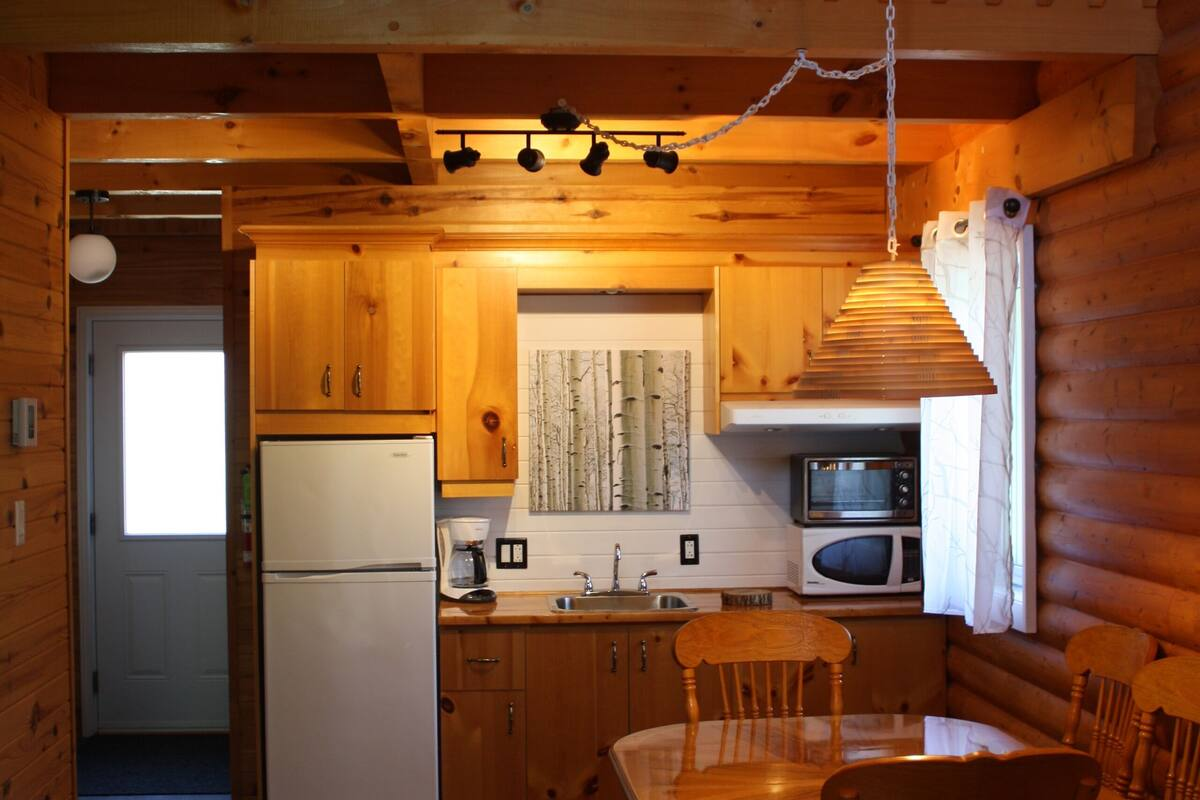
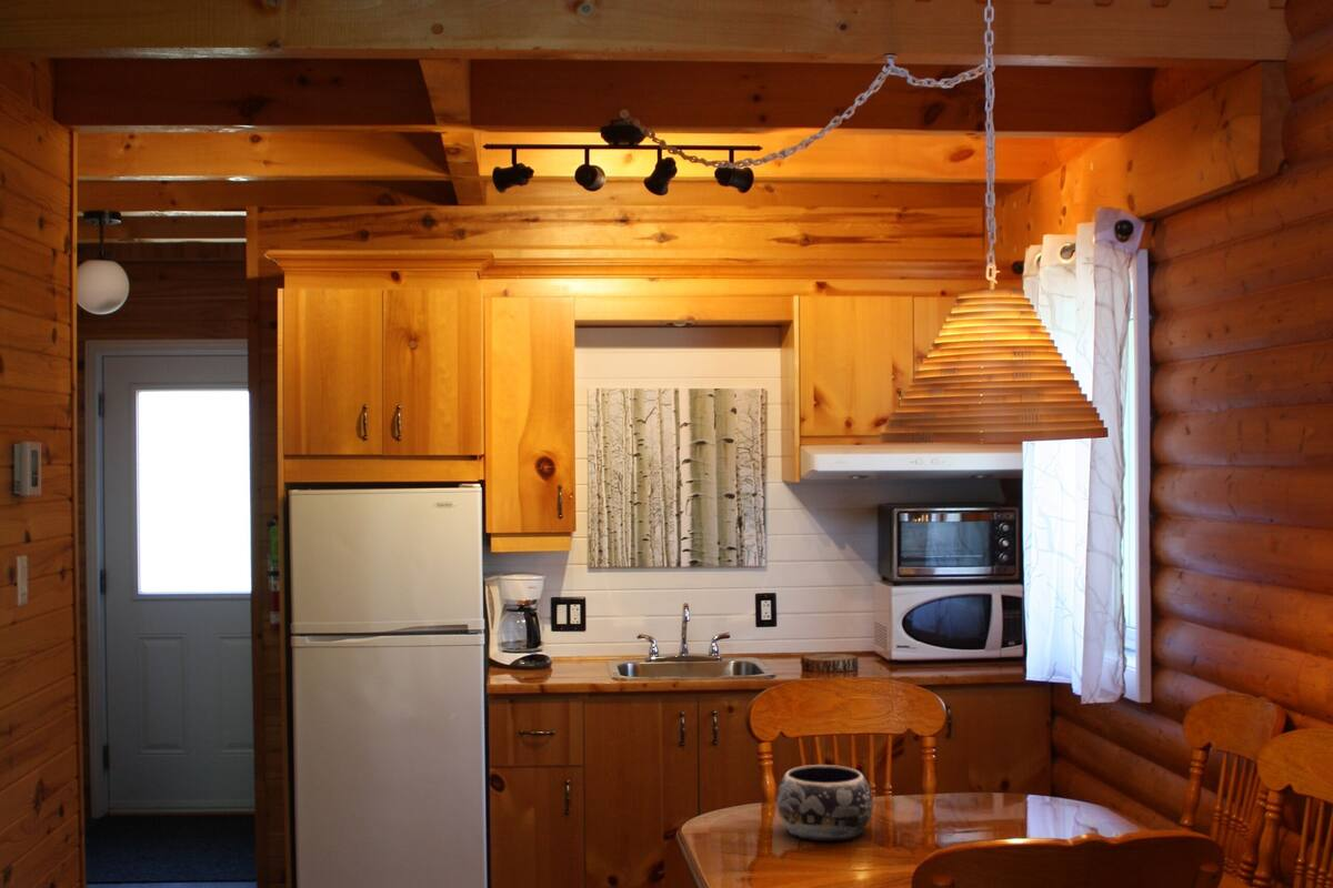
+ decorative bowl (824, 801)
